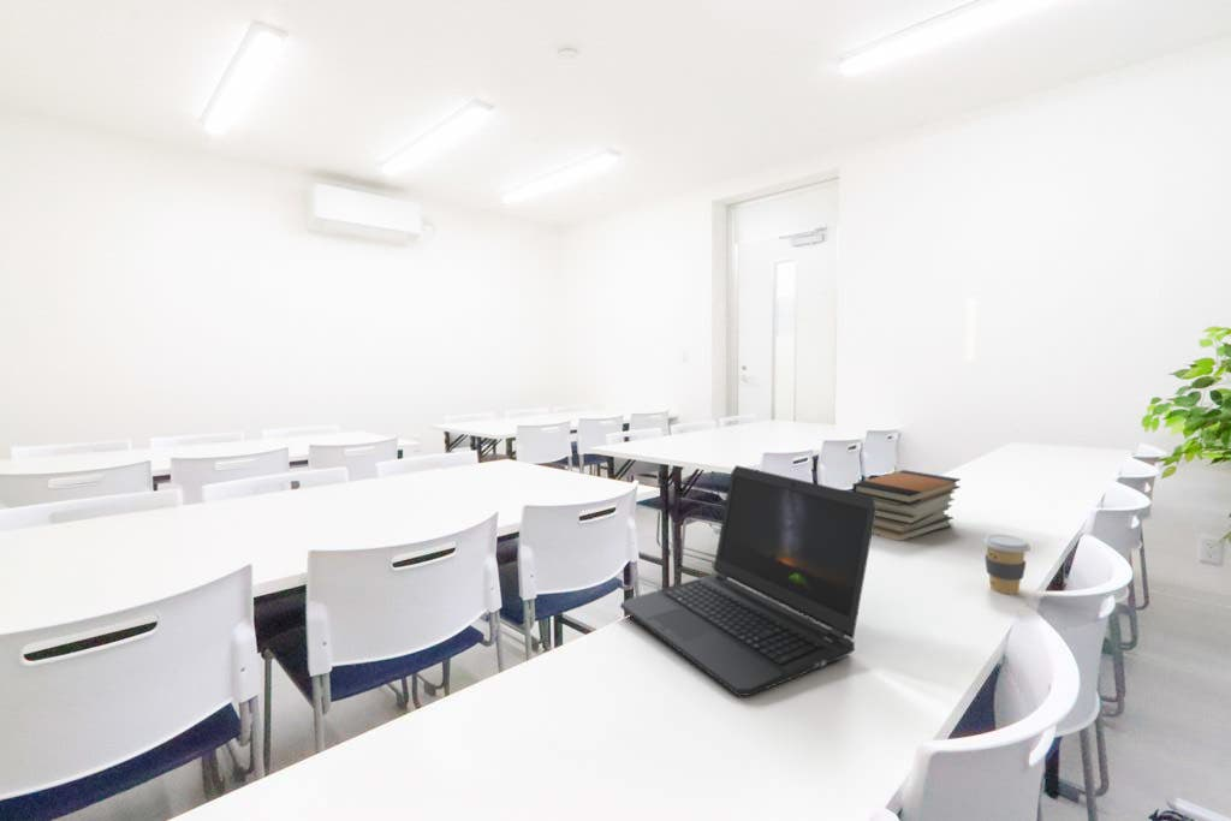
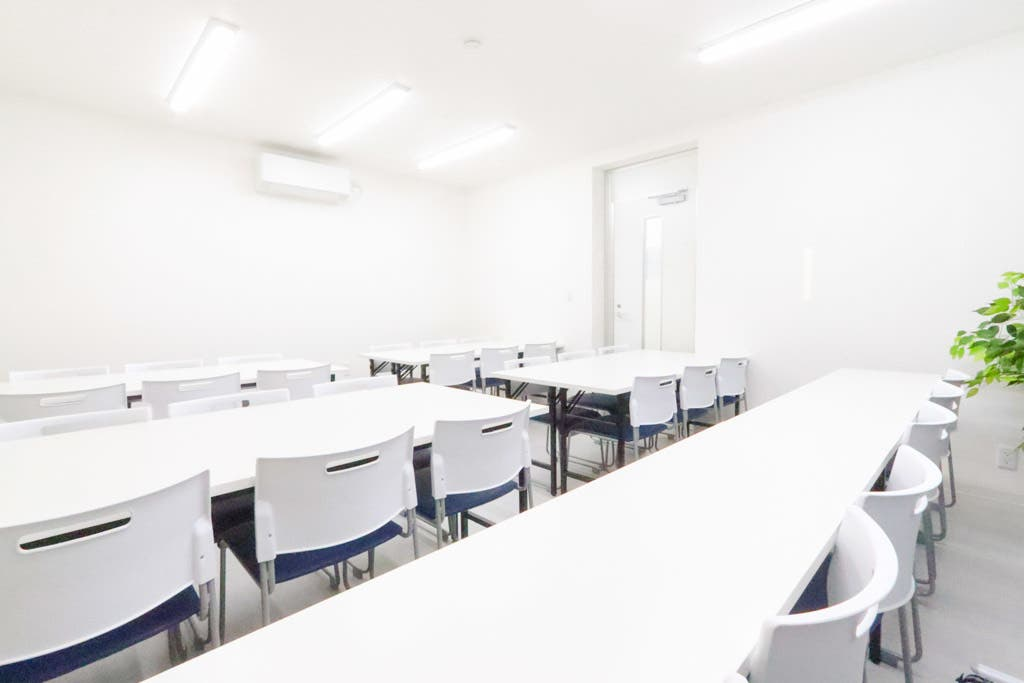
- laptop computer (736, 560)
- book stack (904, 504)
- coffee cup (1005, 565)
